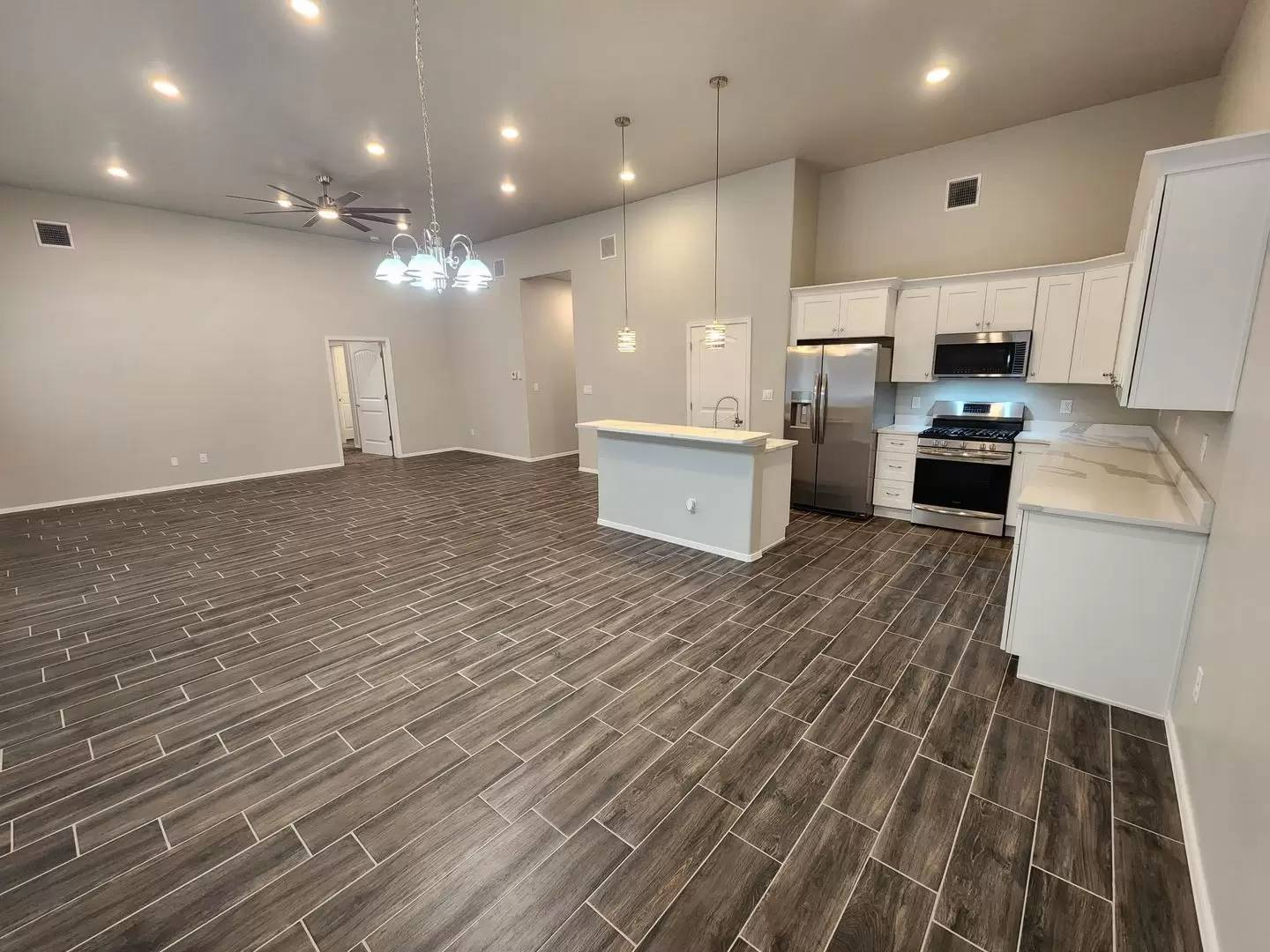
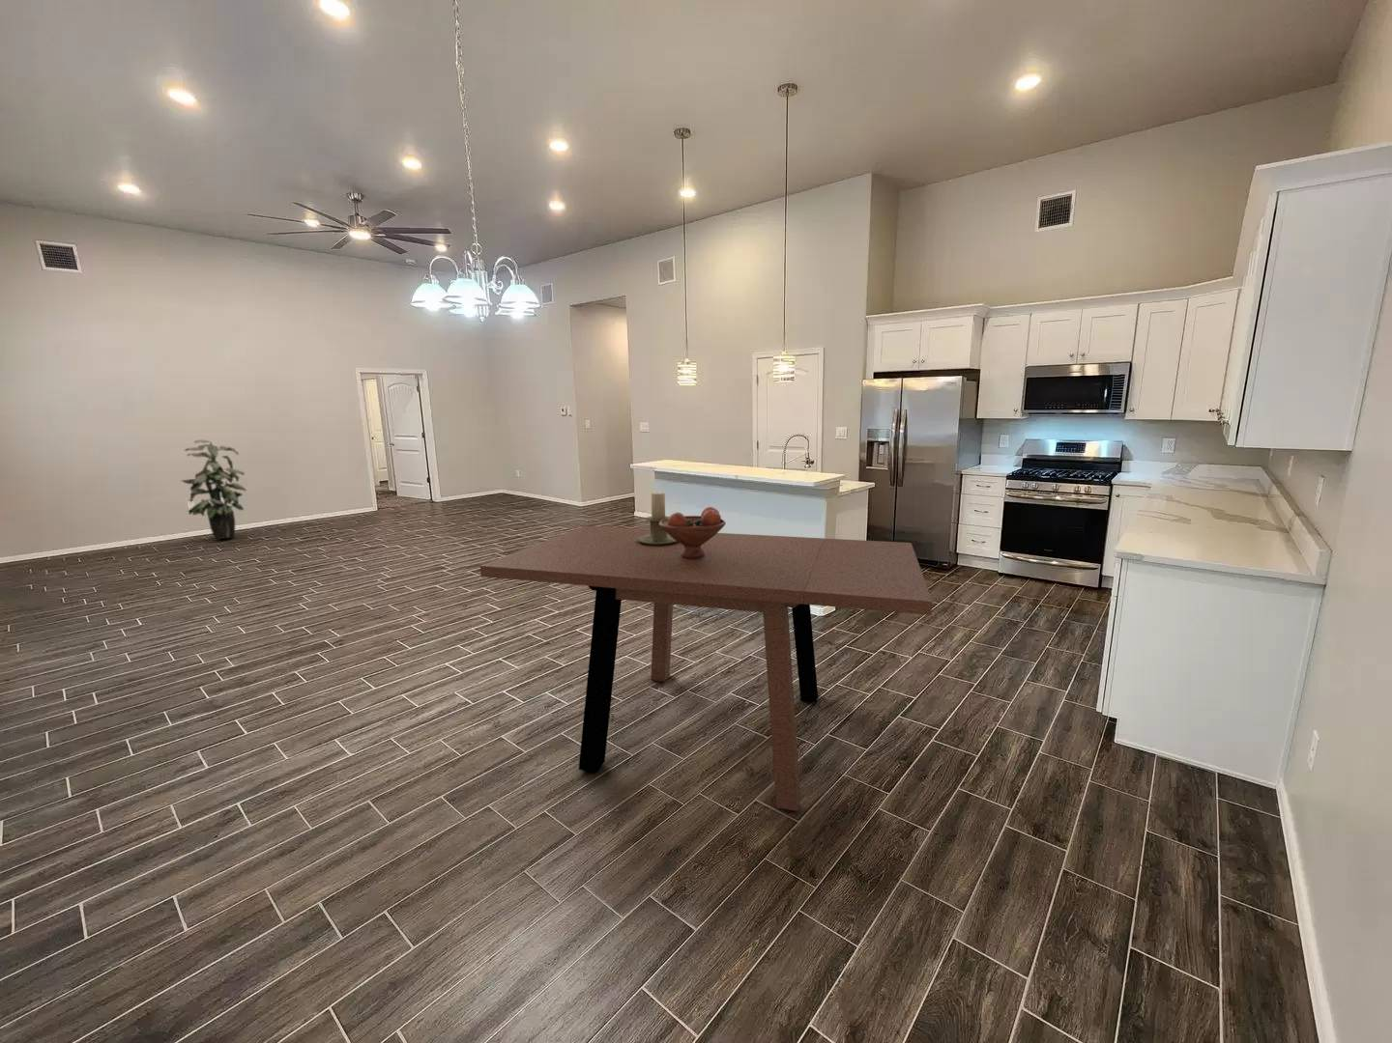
+ dining table (712, 607)
+ indoor plant (215, 490)
+ fruit bowl (692, 531)
+ candle holder (659, 517)
